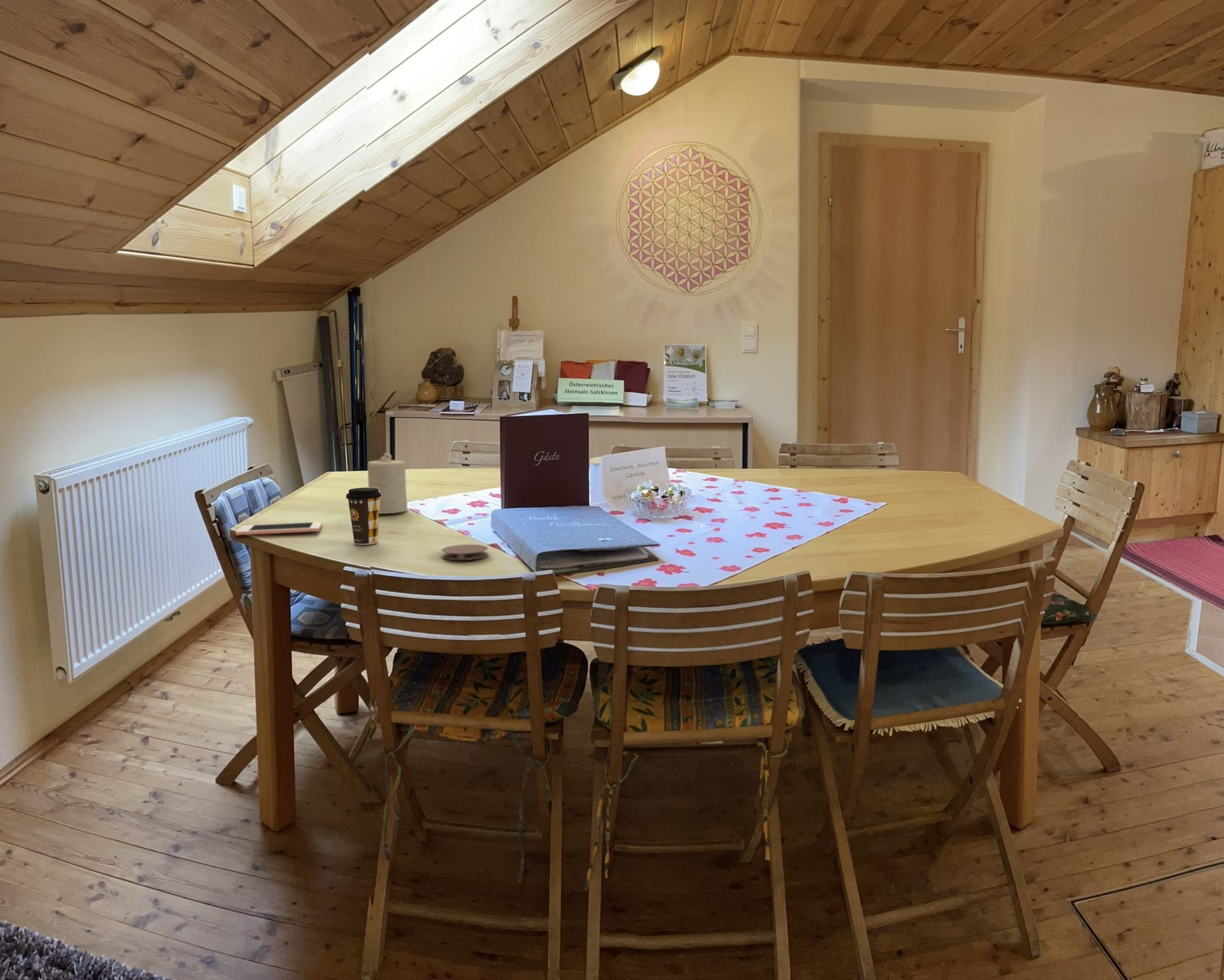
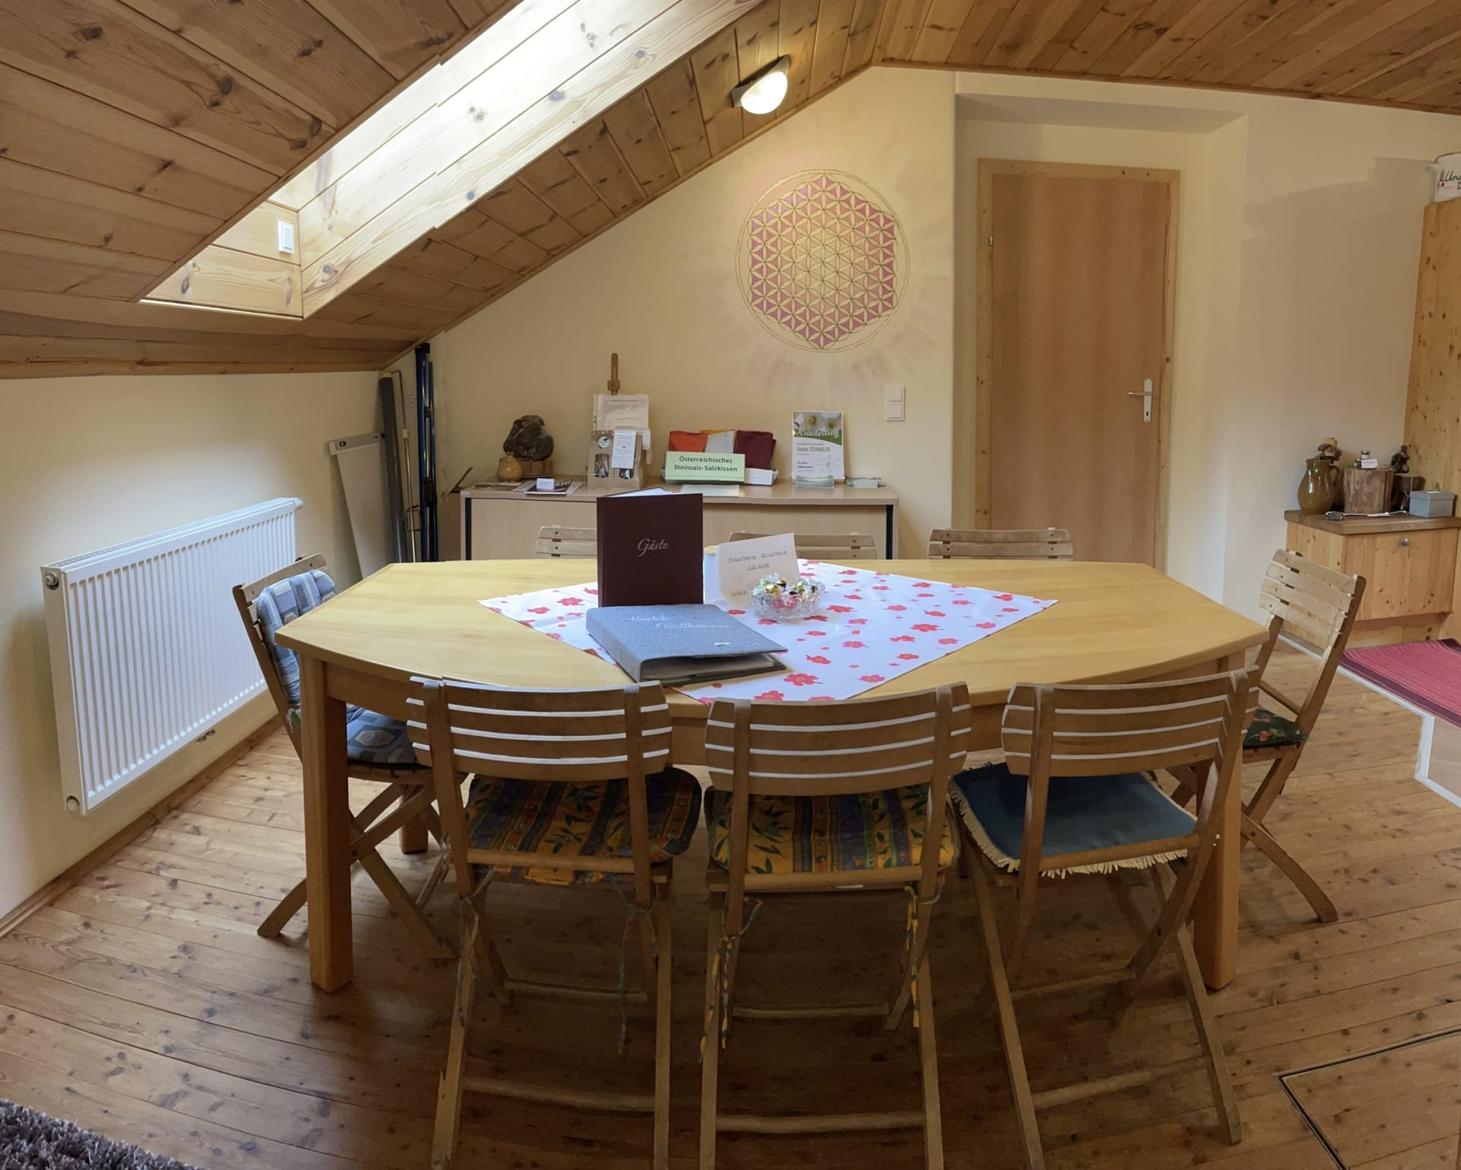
- candle (386, 481)
- coffee cup (365, 516)
- cell phone (280, 528)
- coaster (465, 552)
